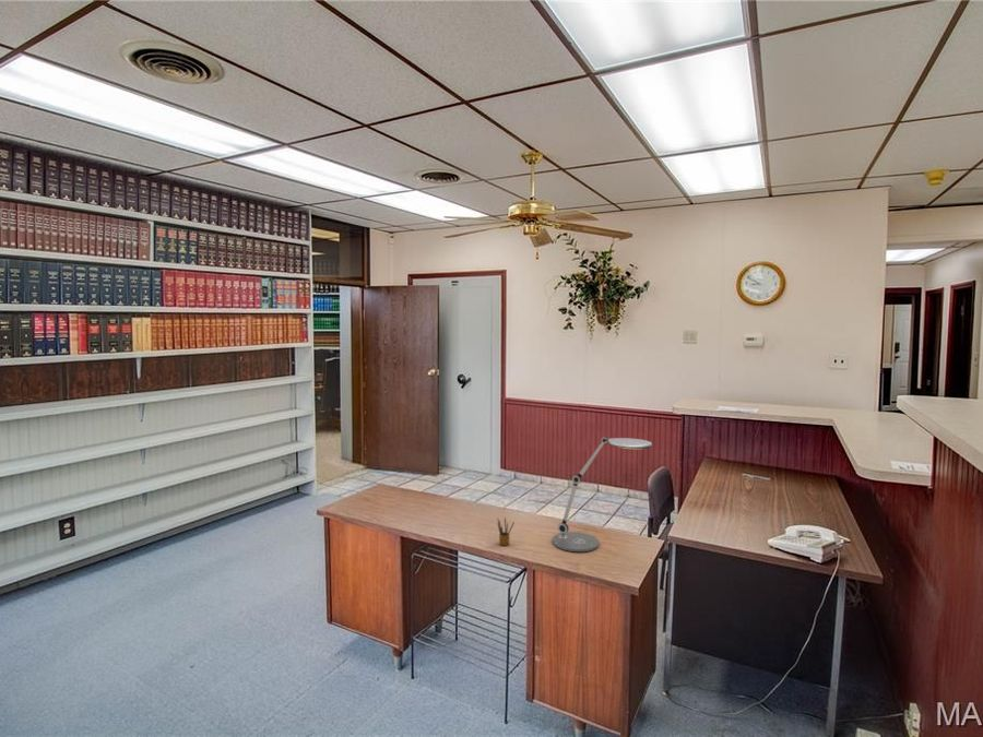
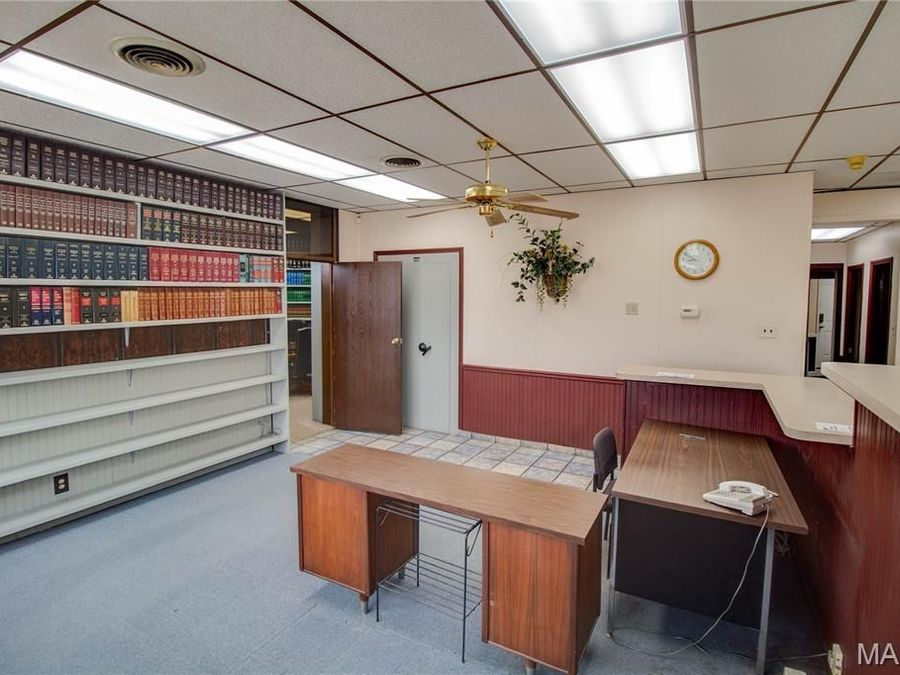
- desk lamp (580, 482)
- pencil box (505, 532)
